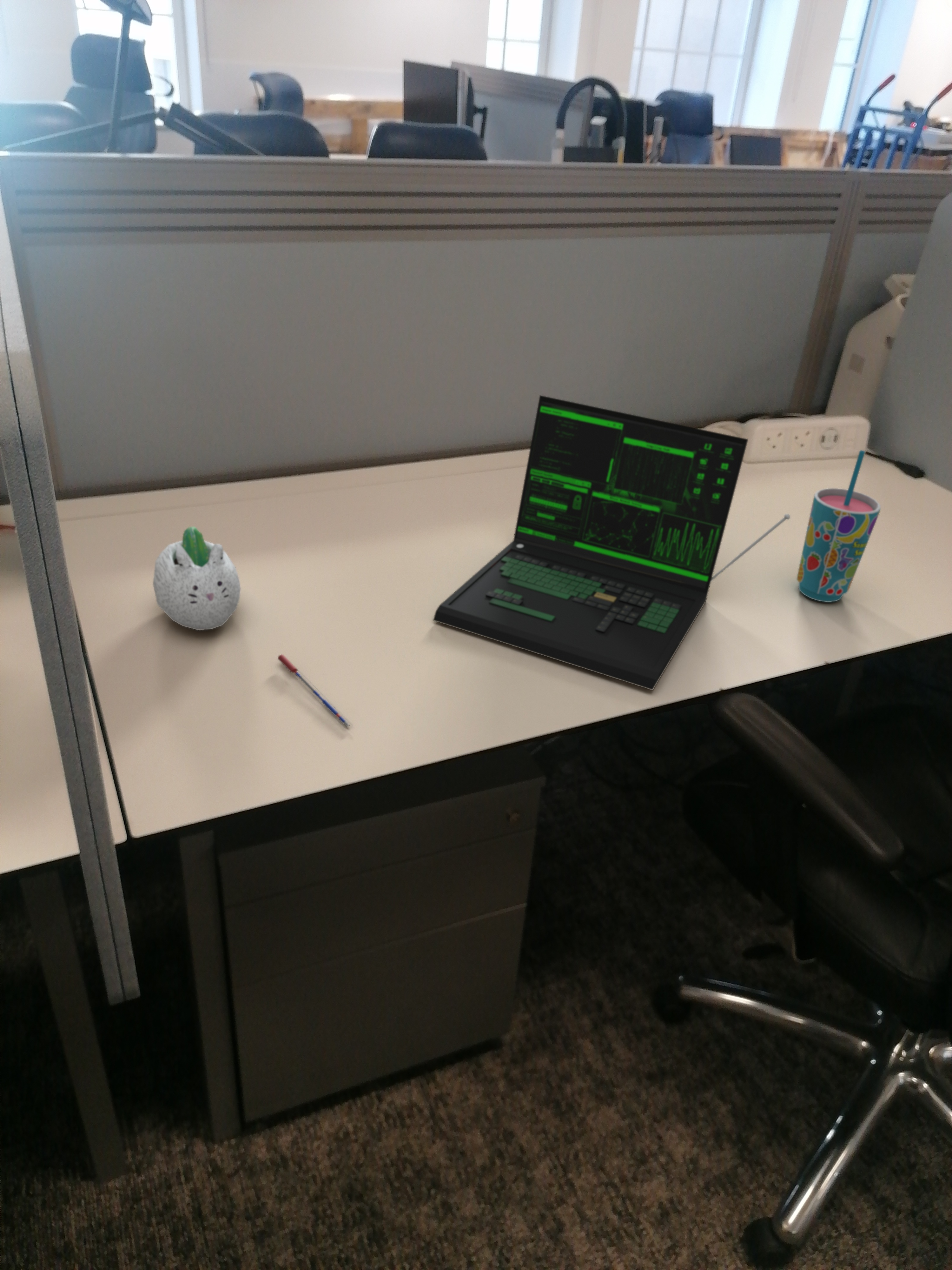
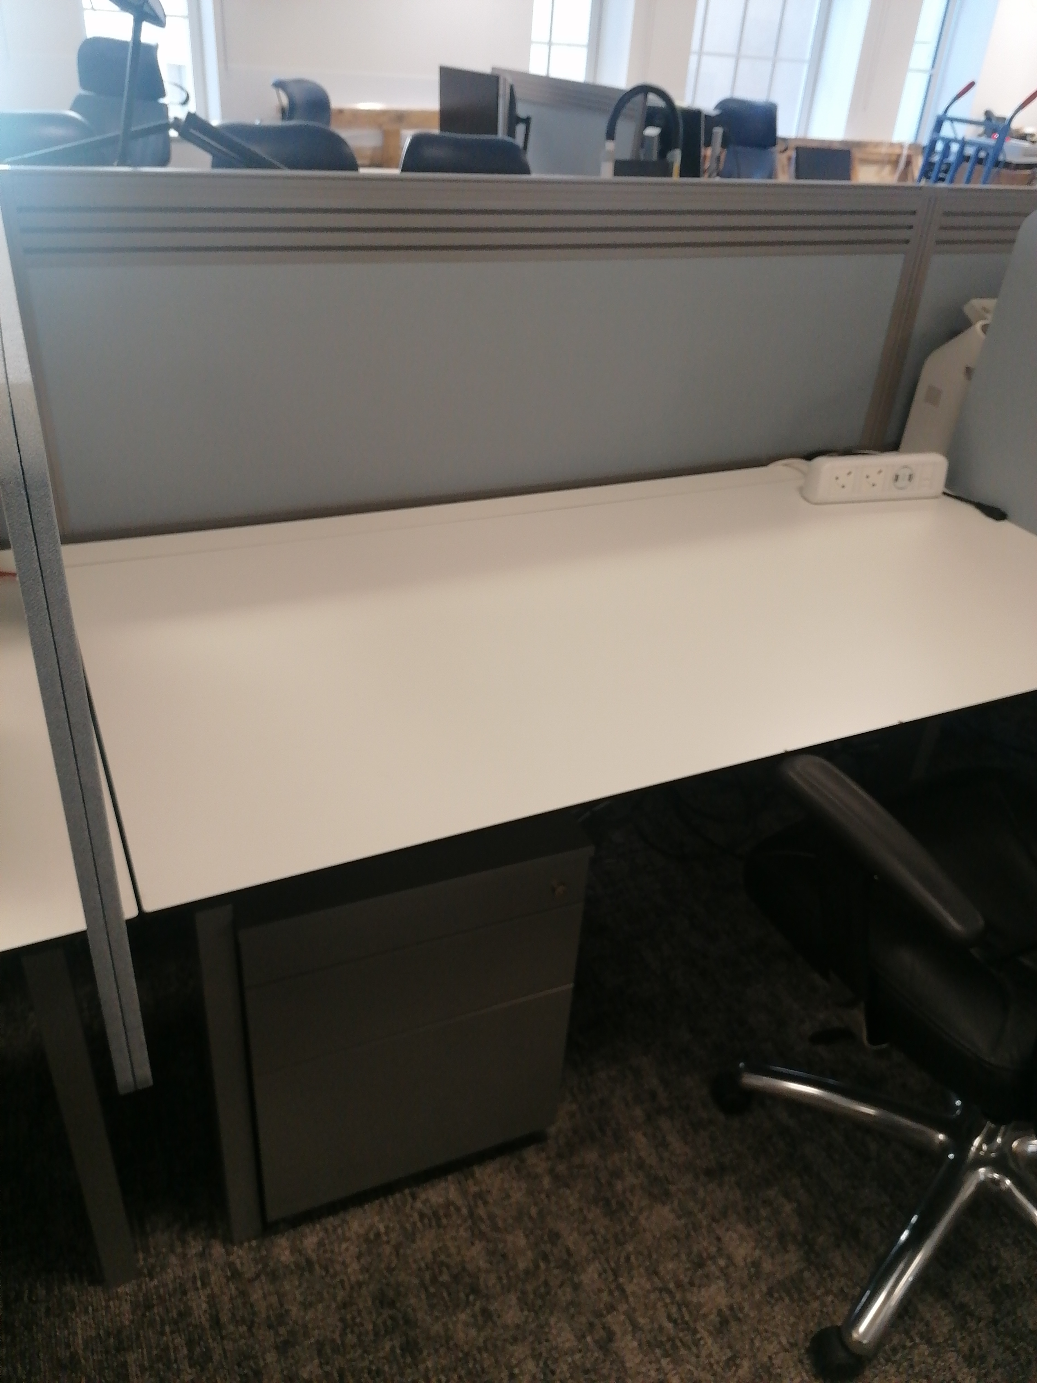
- laptop (620, 536)
- pen (313, 689)
- cup (840, 525)
- succulent planter (196, 573)
